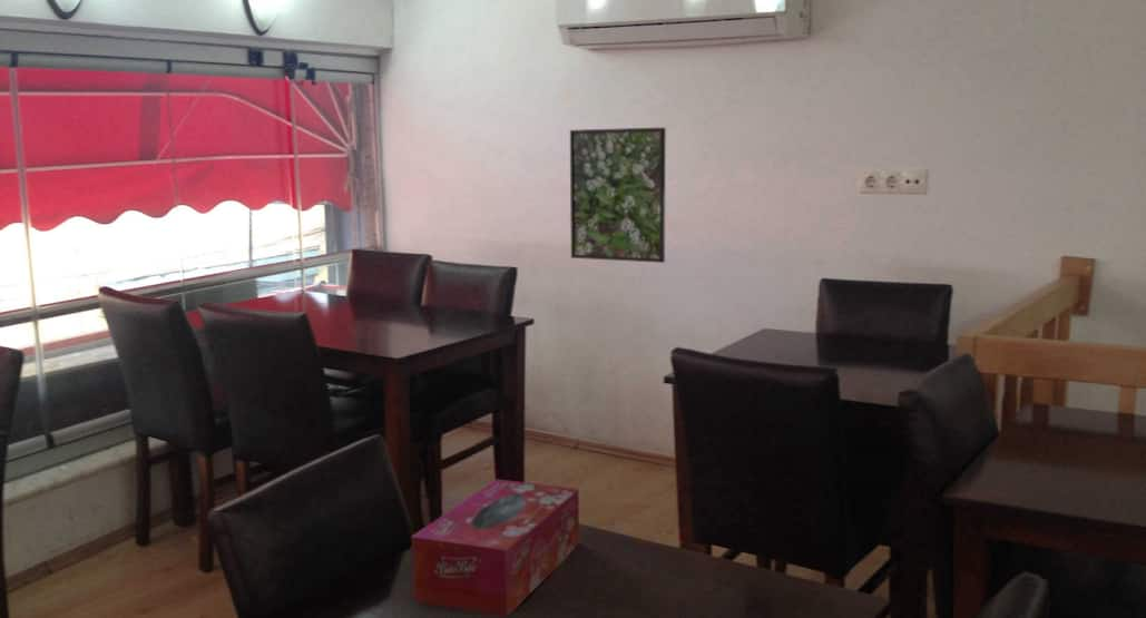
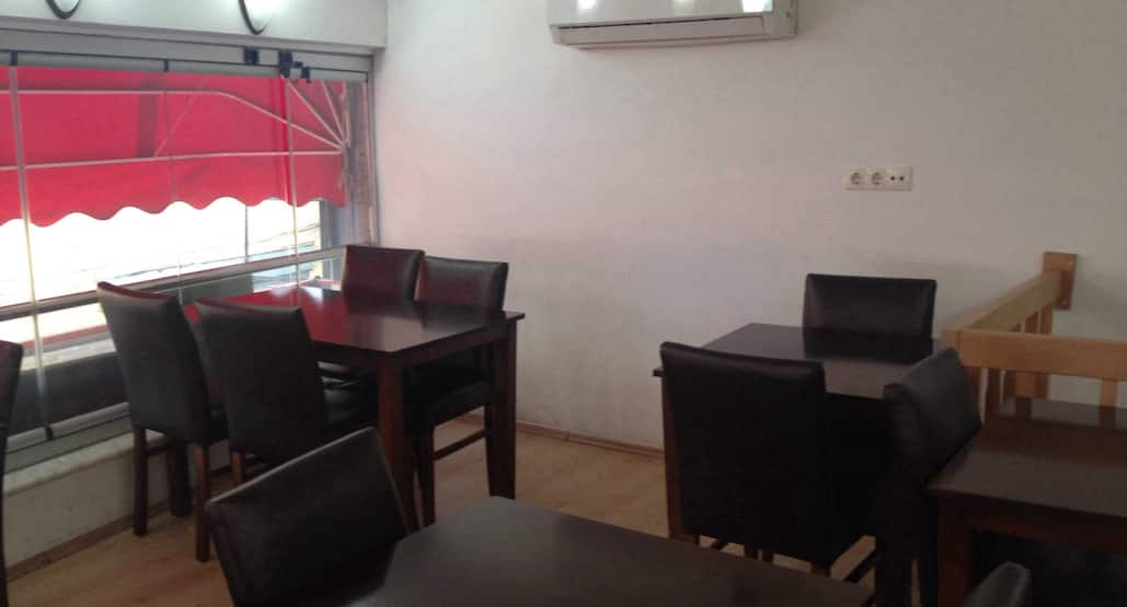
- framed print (616, 195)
- tissue box (500, 541)
